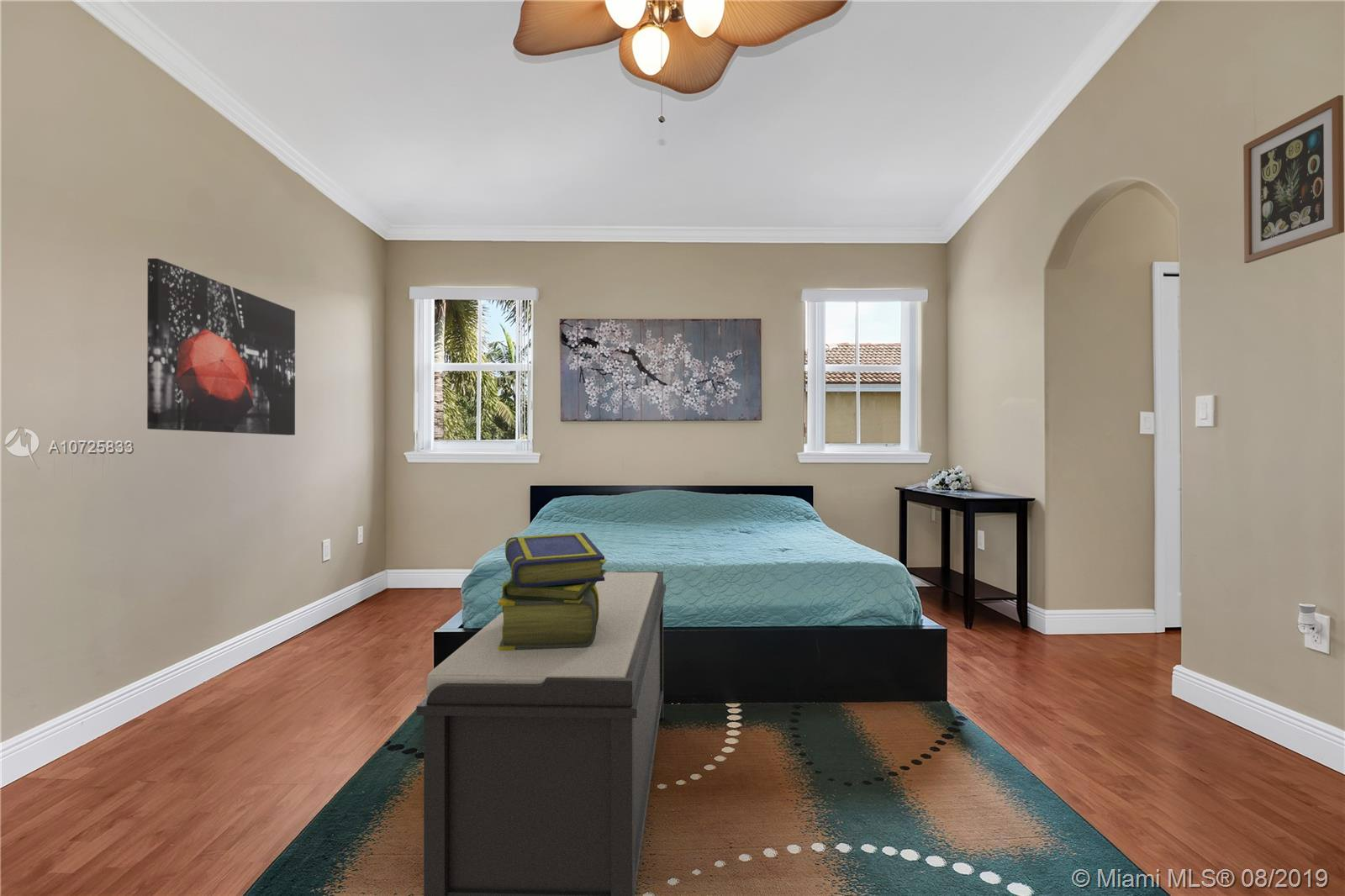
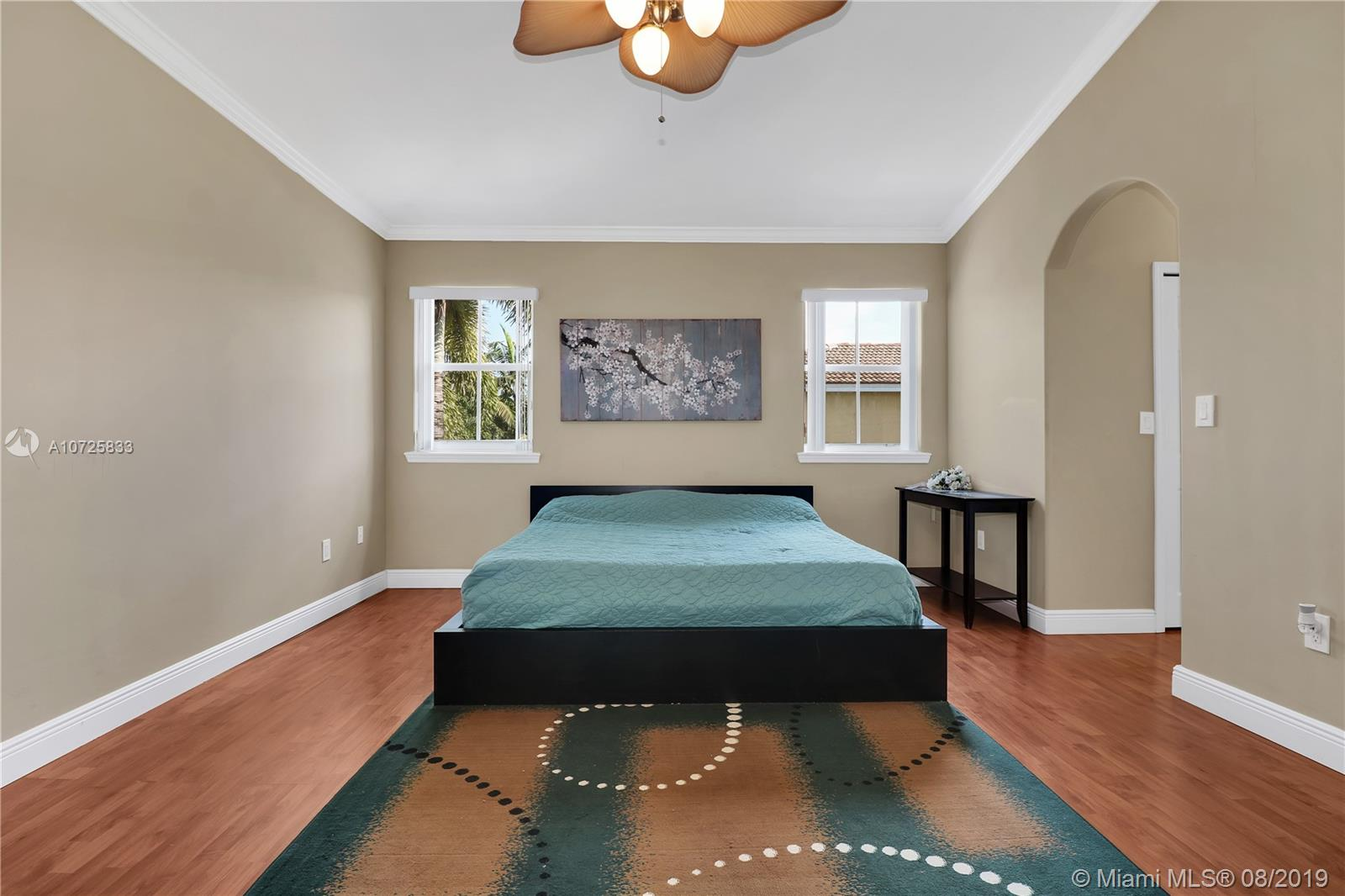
- wall art (233, 360)
- bench (580, 703)
- stack of books (554, 585)
- wall art (1290, 185)
